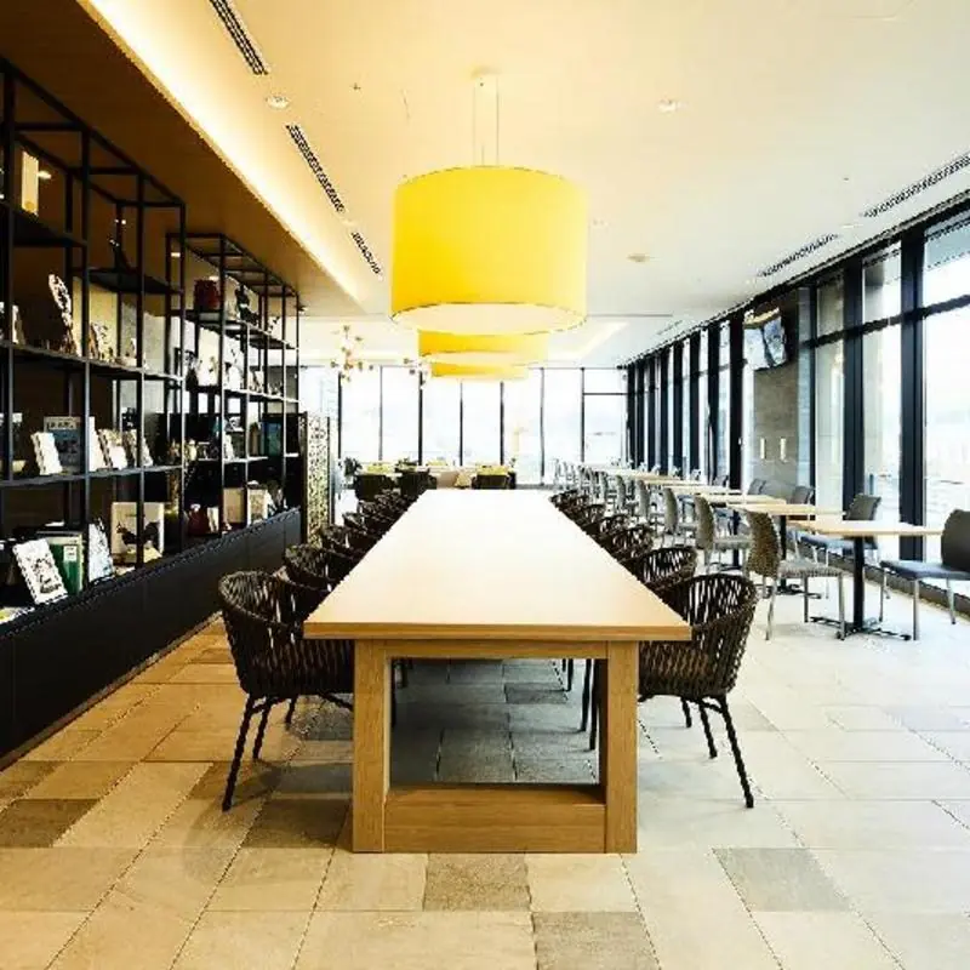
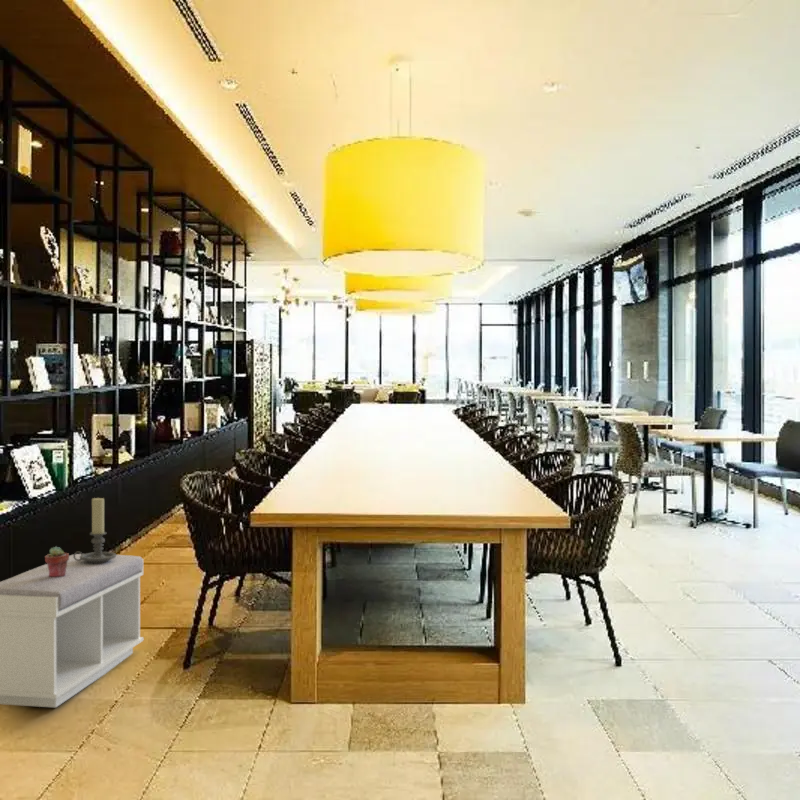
+ bench (66, 622)
+ candle holder (94, 528)
+ potted succulent (57, 561)
